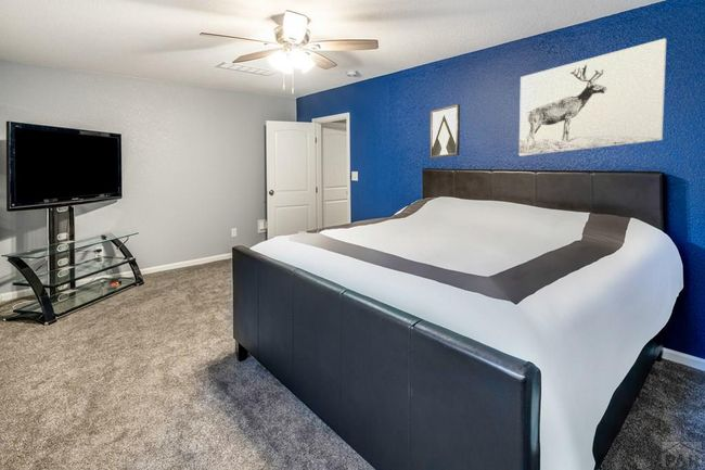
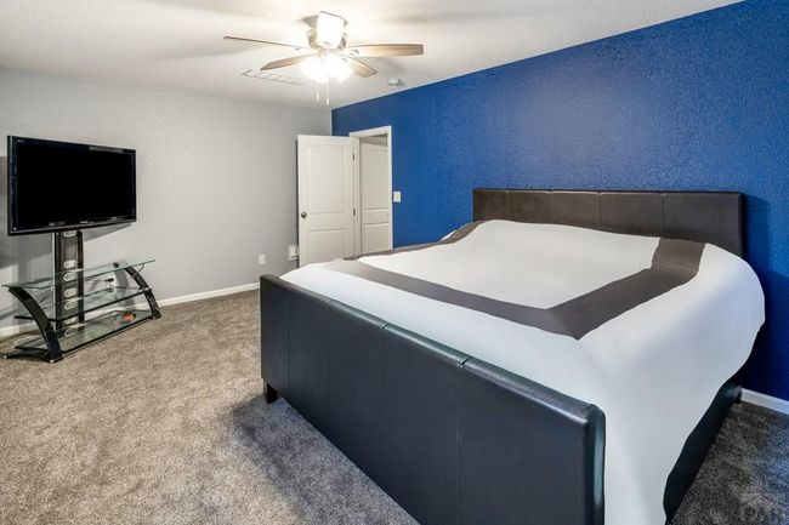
- wall art (582, 104)
- wall art (444, 132)
